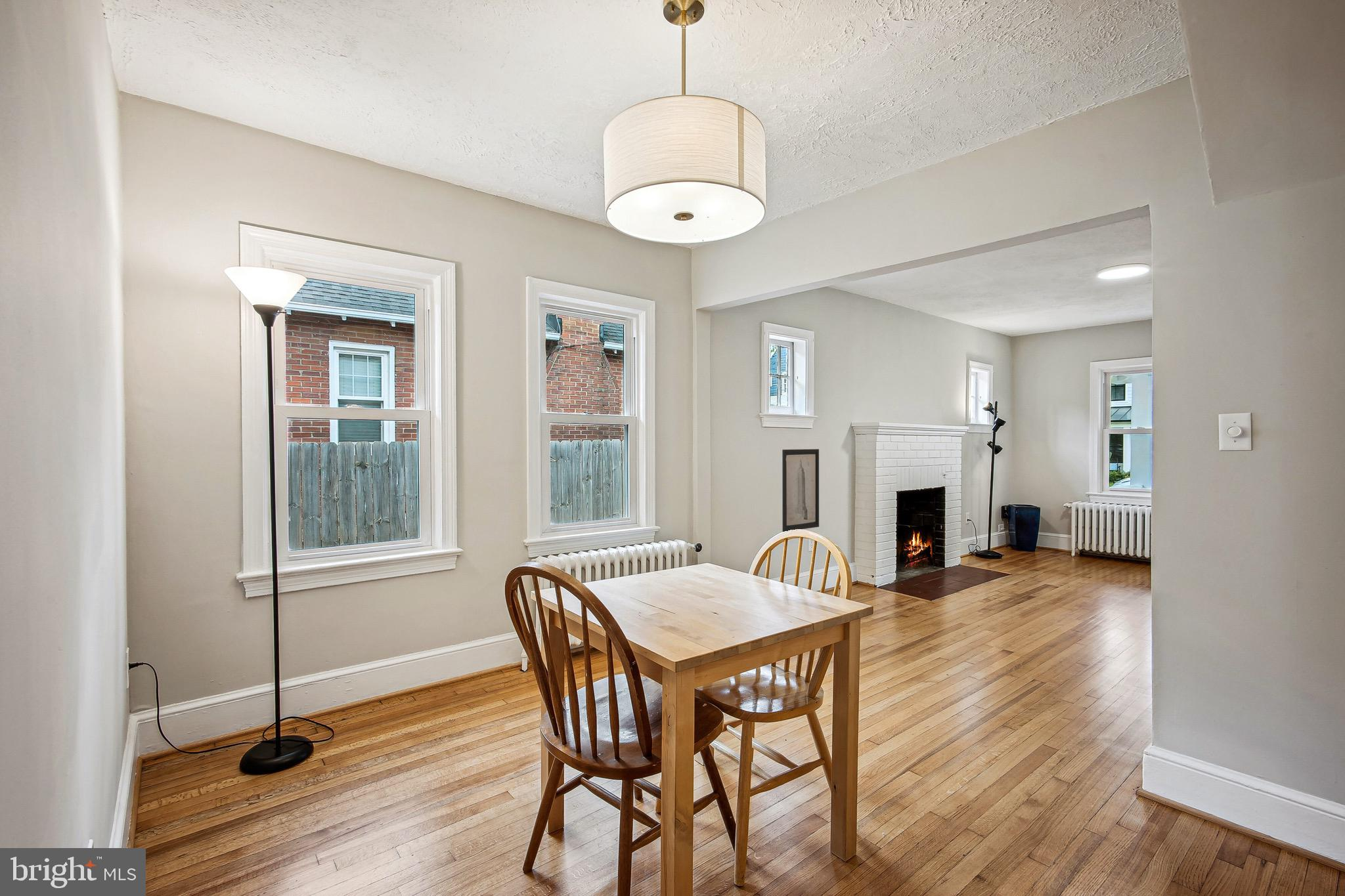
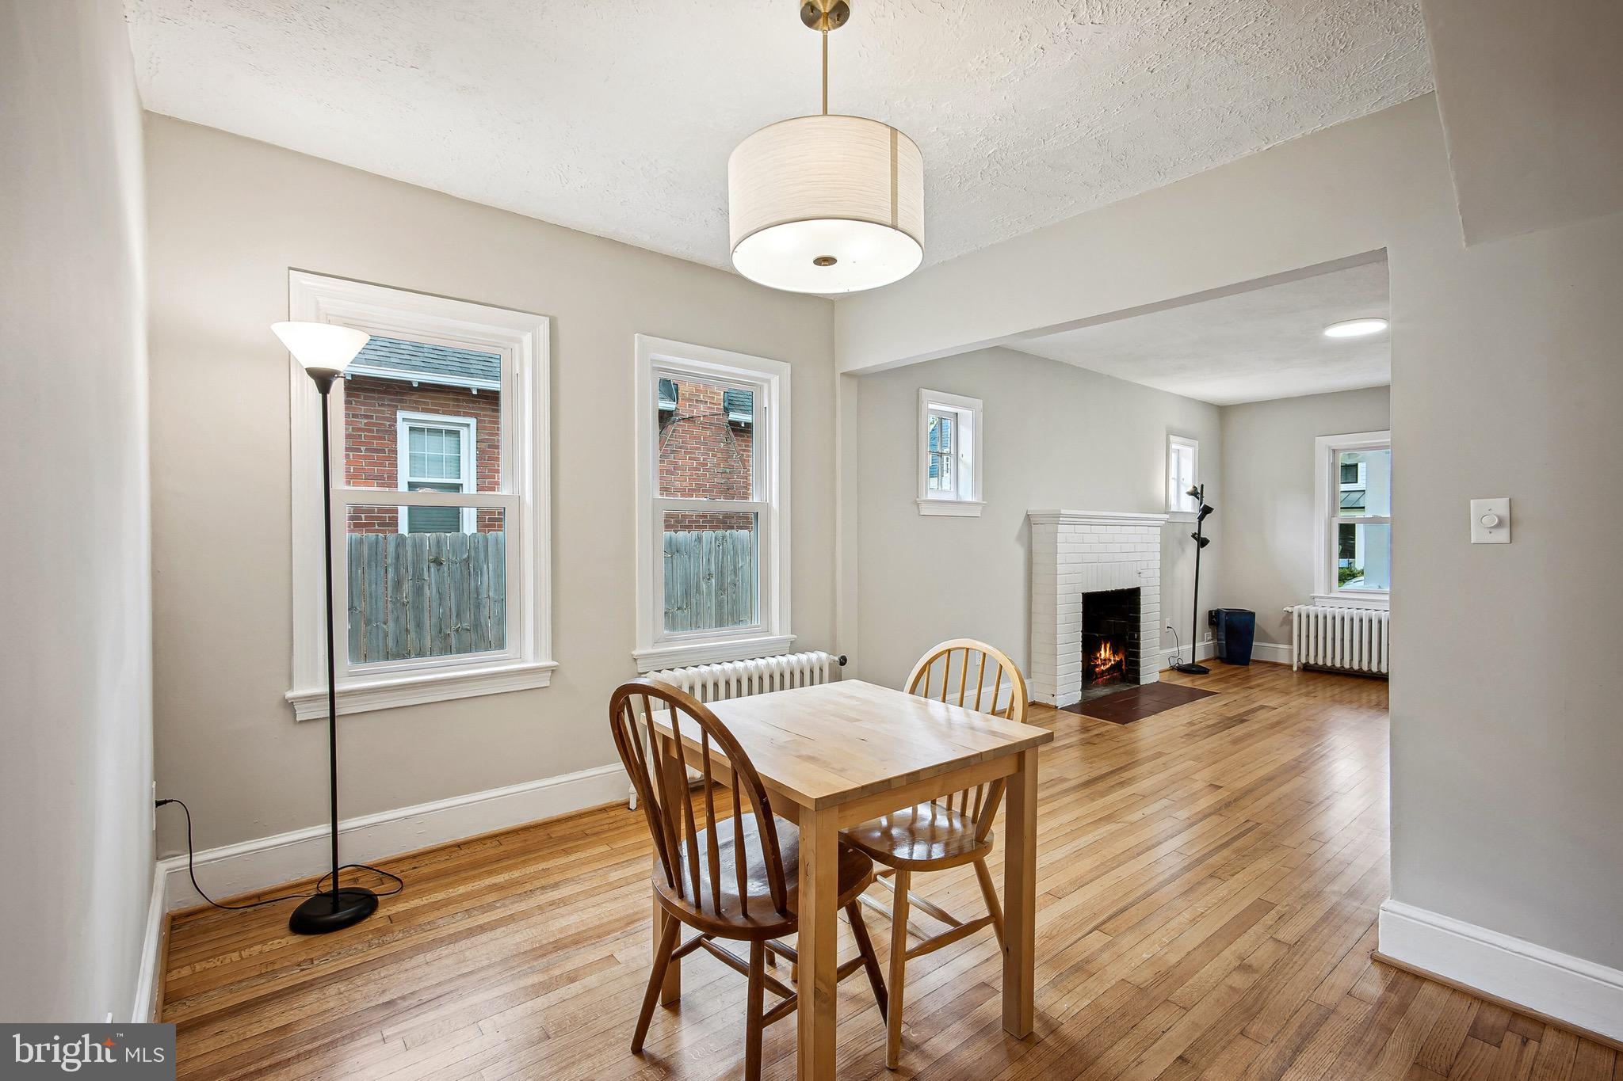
- wall art (801, 489)
